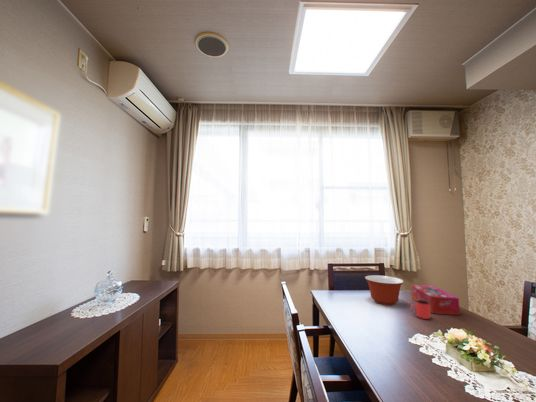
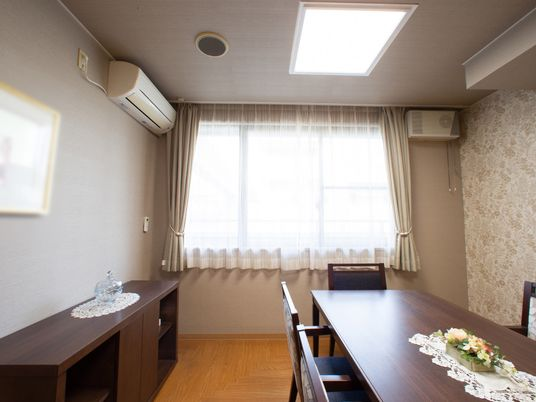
- cup (420, 309)
- tissue box (433, 298)
- mixing bowl (384, 290)
